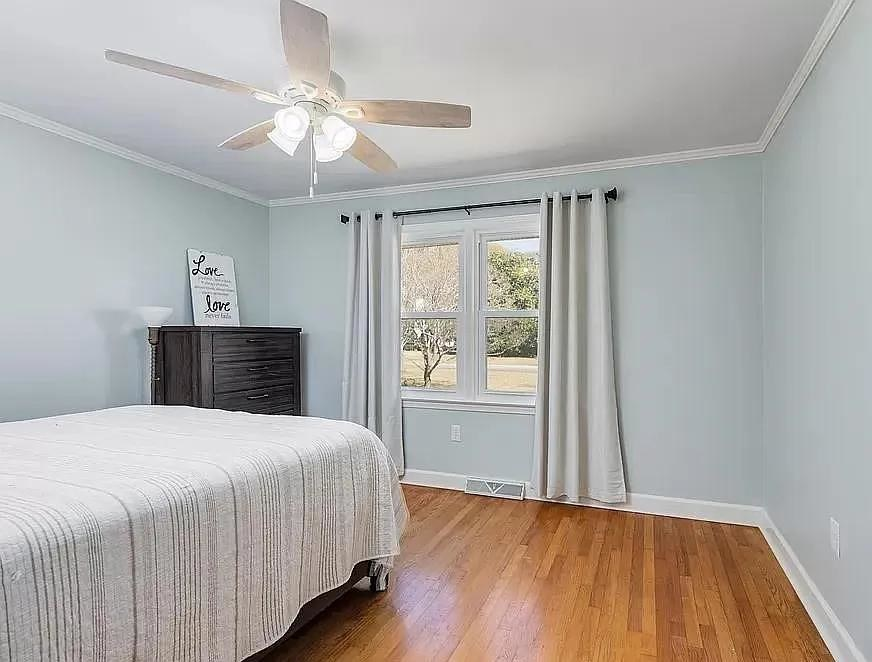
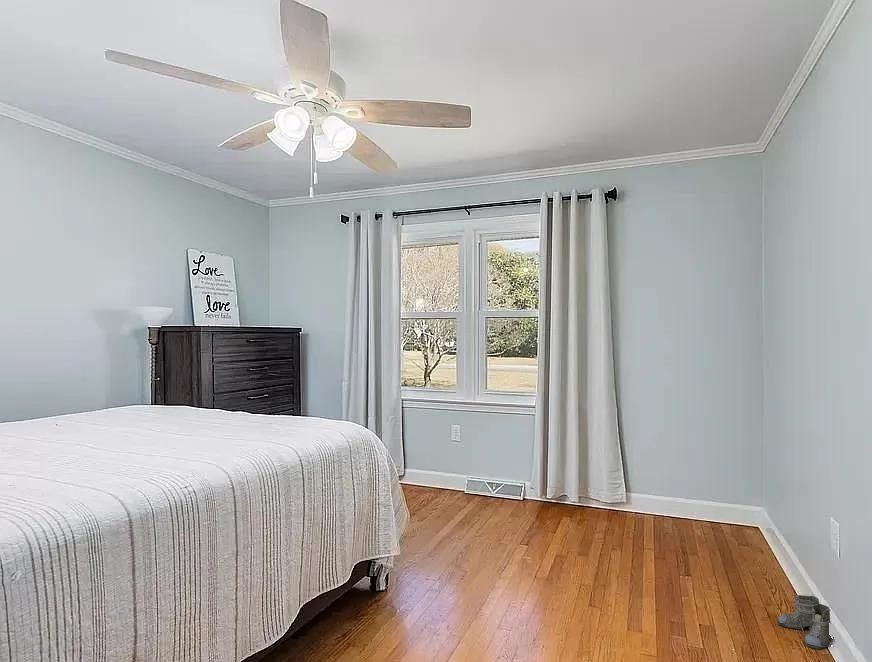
+ boots (806, 617)
